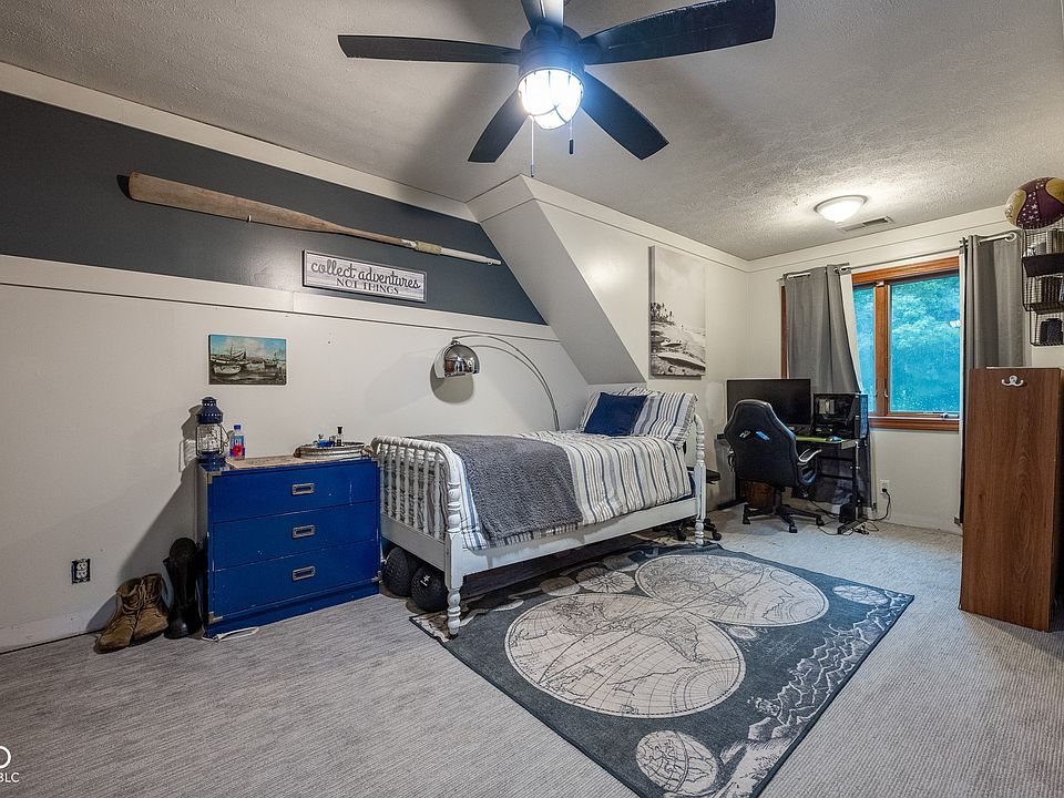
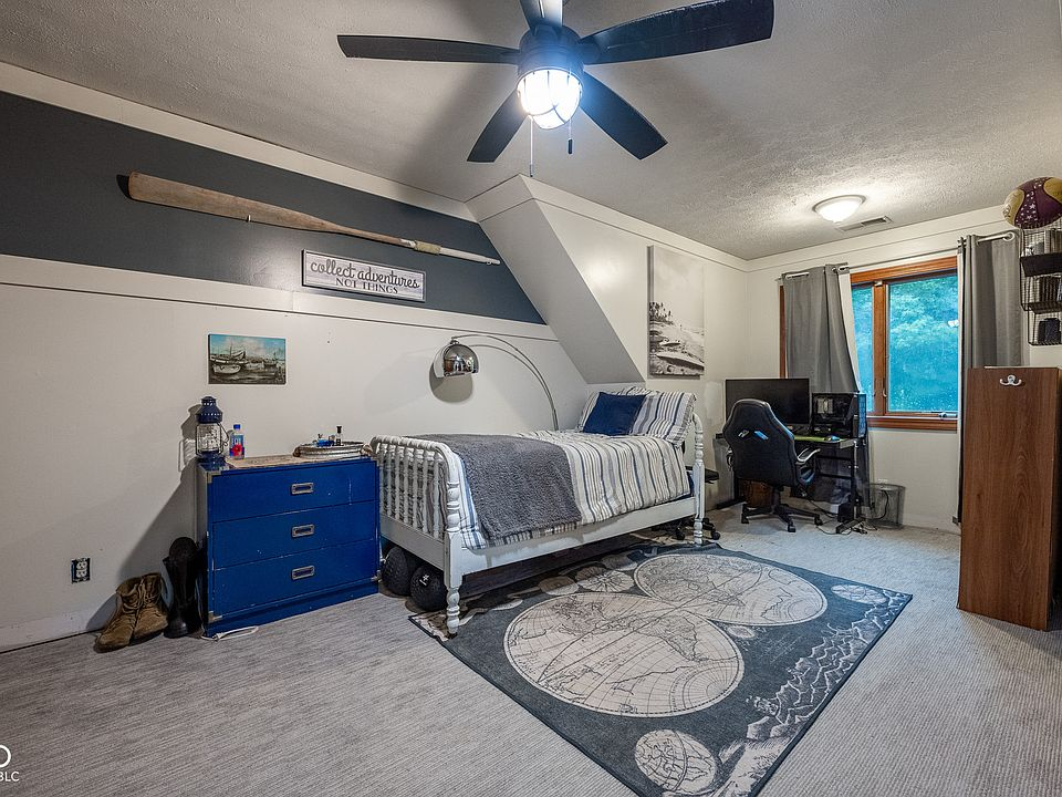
+ waste bin (884, 505)
